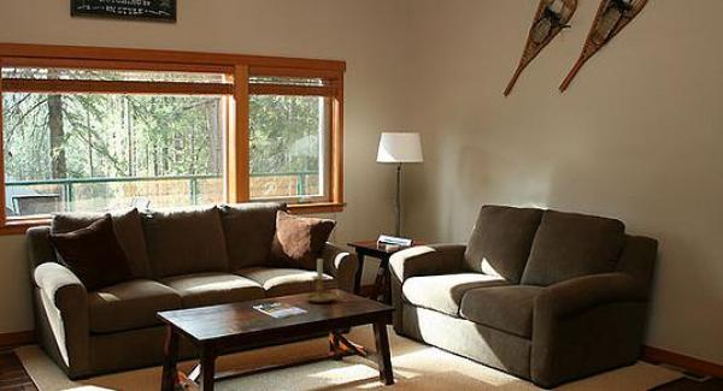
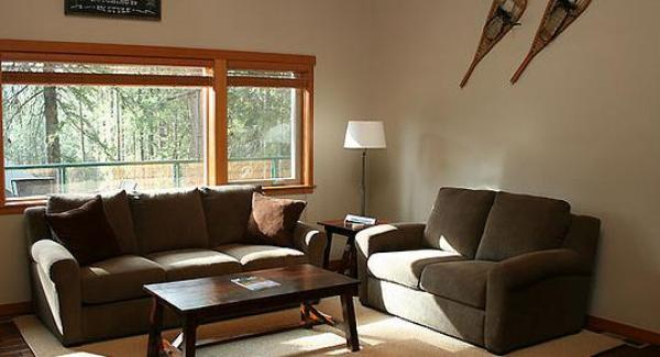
- candle holder (319, 279)
